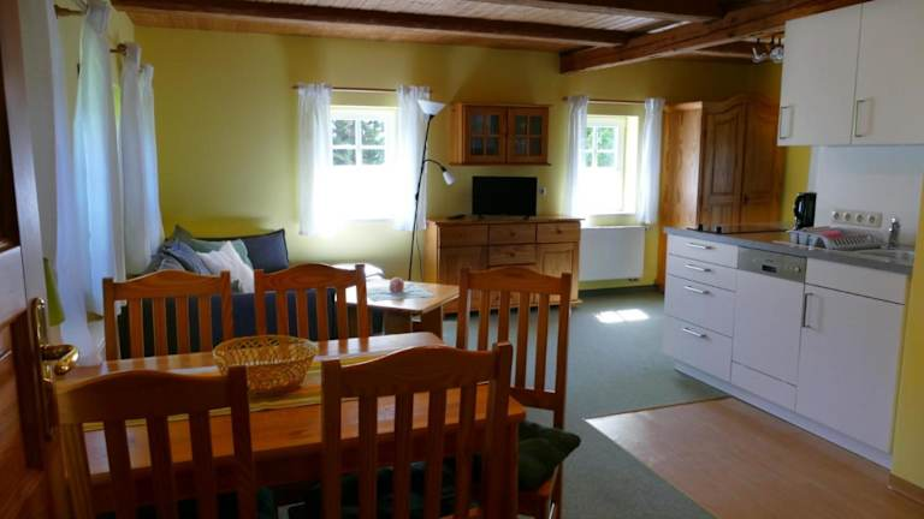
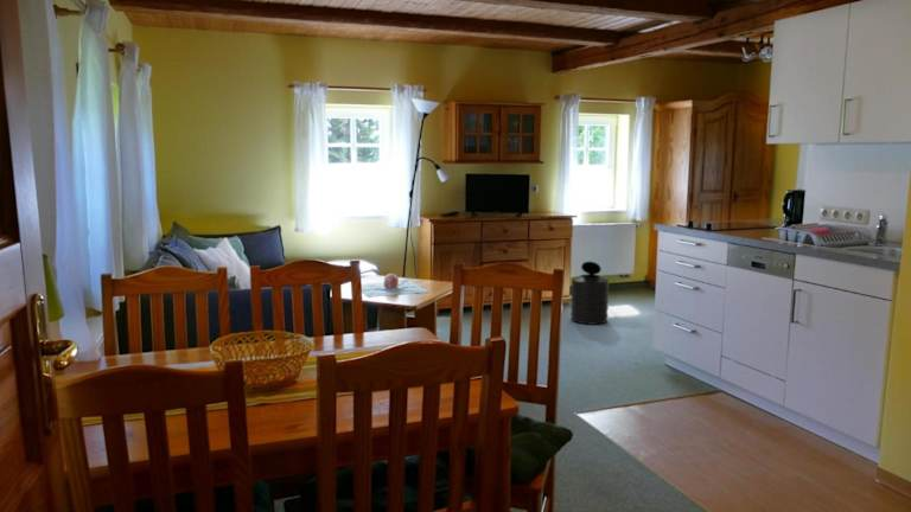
+ trash can (590, 290)
